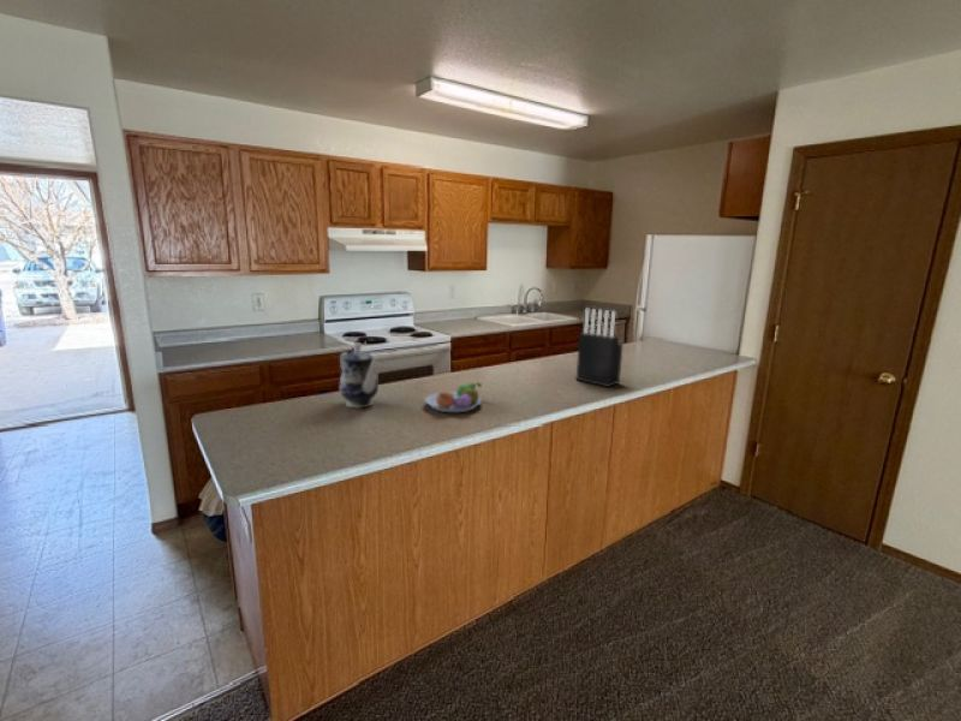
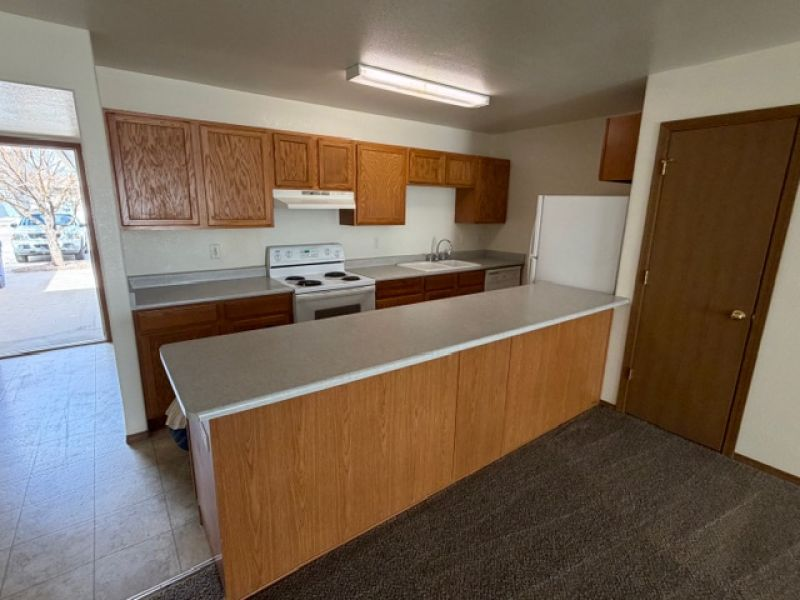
- teapot (358, 374)
- fruit bowl (455, 393)
- knife block (601, 345)
